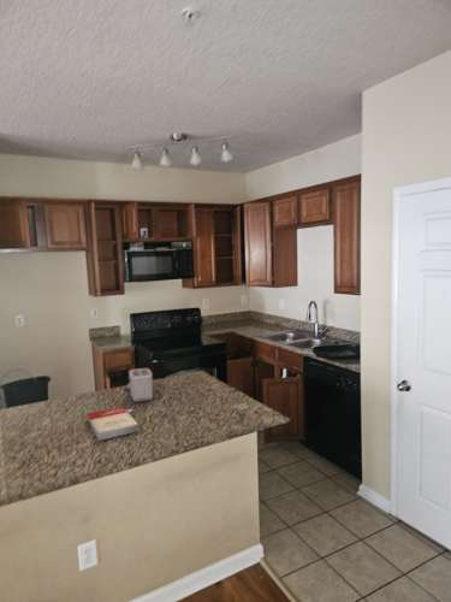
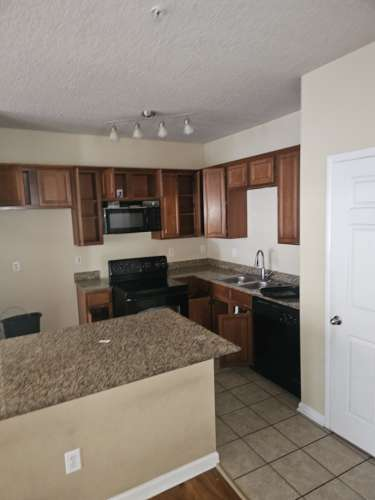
- toaster (141, 382)
- book (112, 421)
